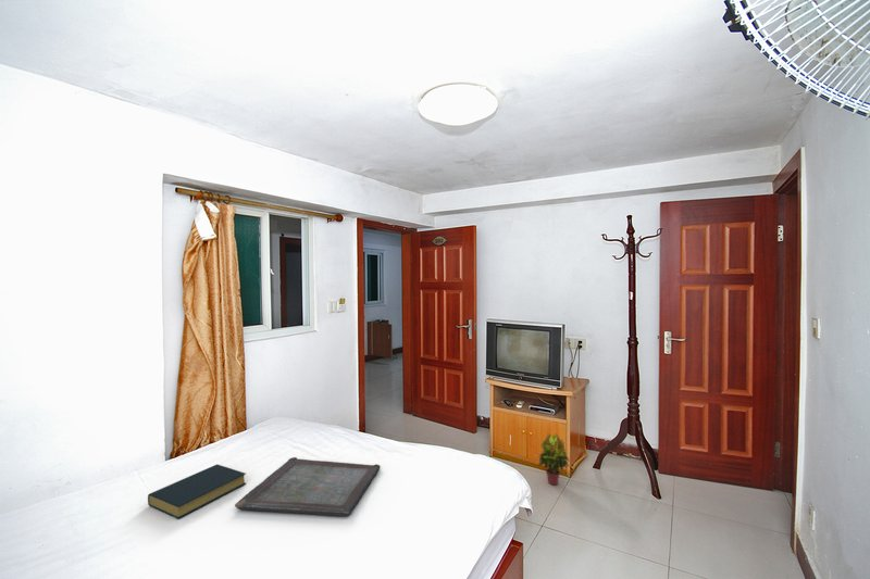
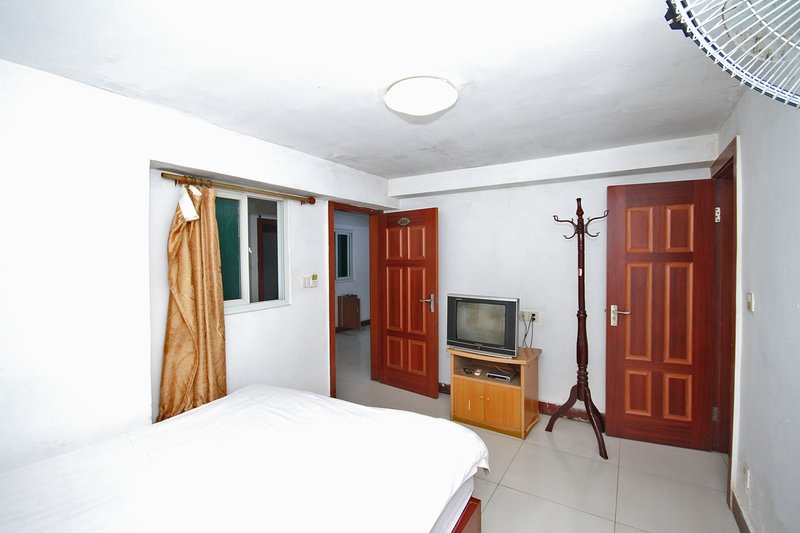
- potted plant (554, 458)
- hardback book (199, 488)
- serving tray (314, 483)
